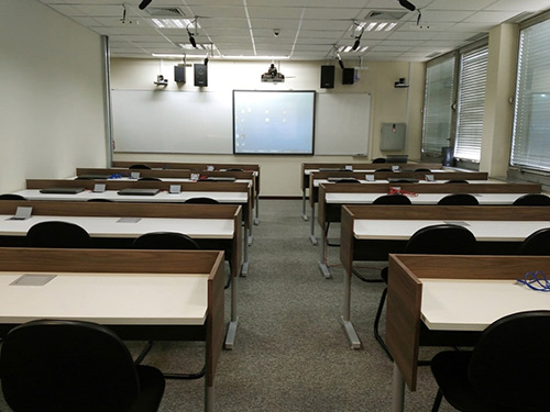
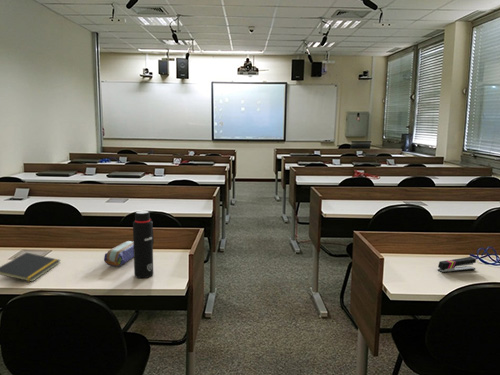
+ water bottle (144, 243)
+ stapler (457, 264)
+ notepad (29, 266)
+ pencil case (123, 252)
